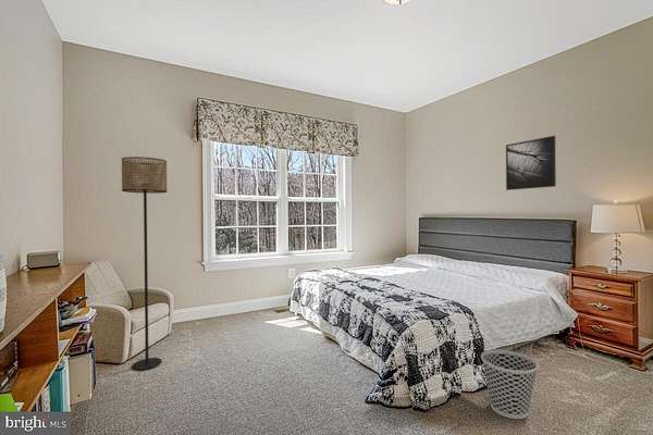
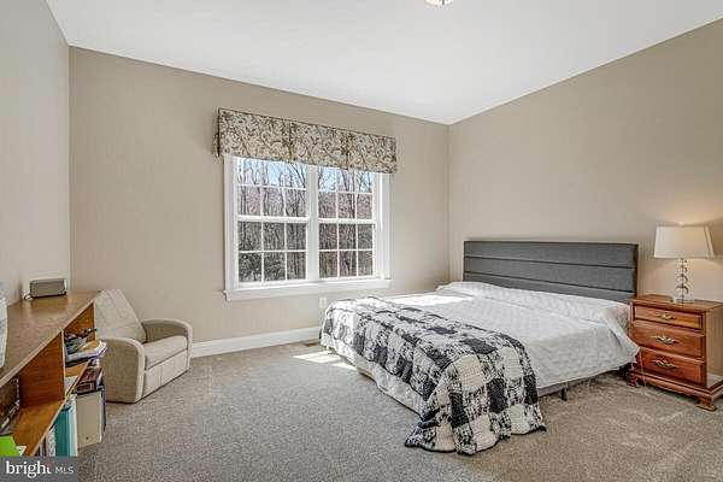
- floor lamp (146, 262)
- wastebasket (508, 384)
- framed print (529, 164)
